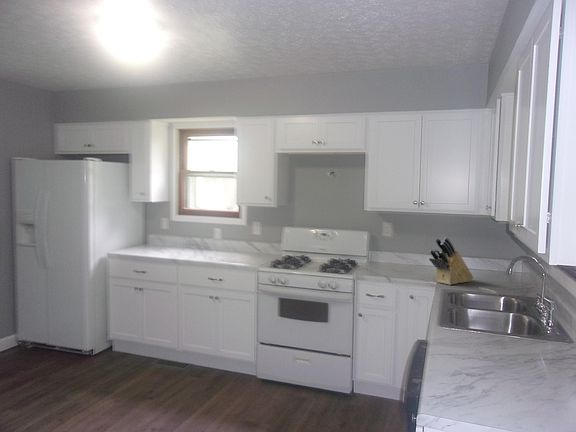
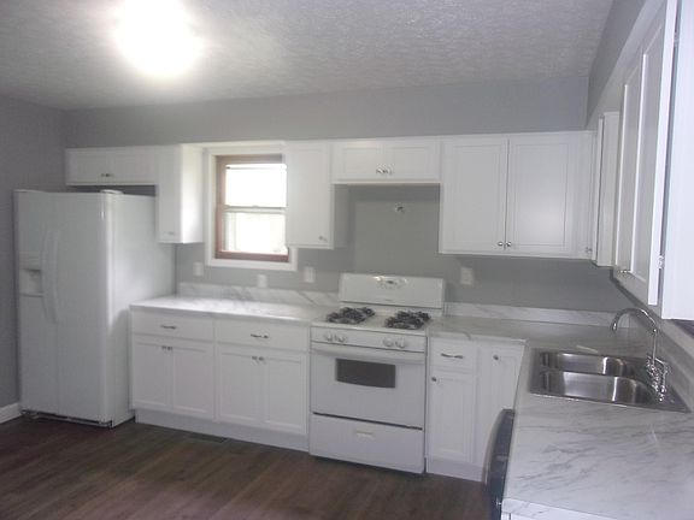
- knife block (451, 259)
